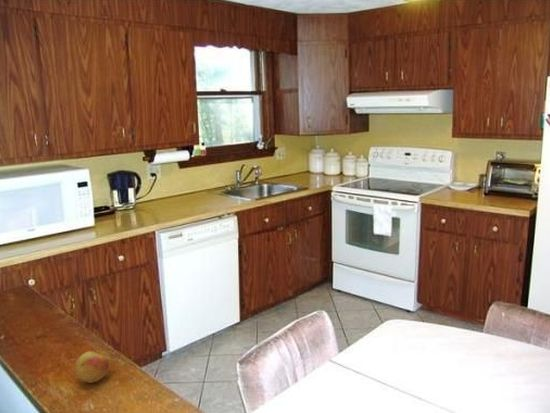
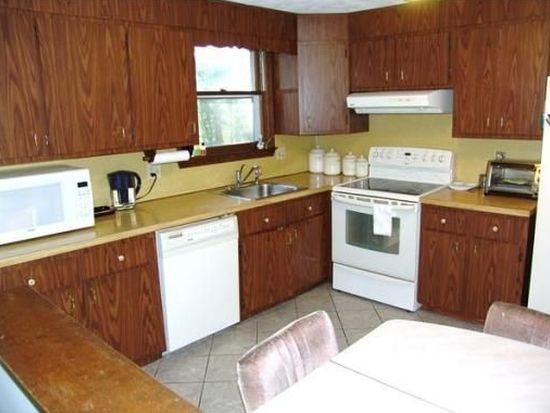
- fruit (91, 367)
